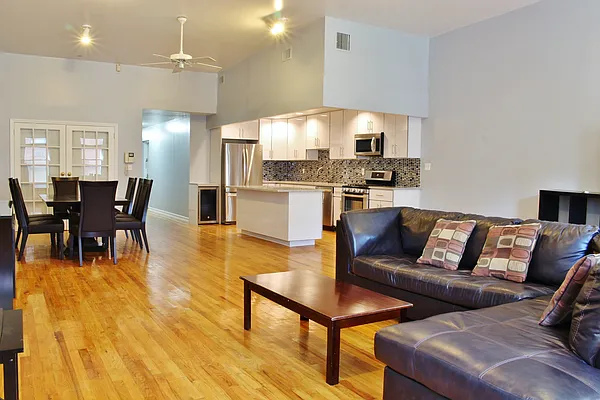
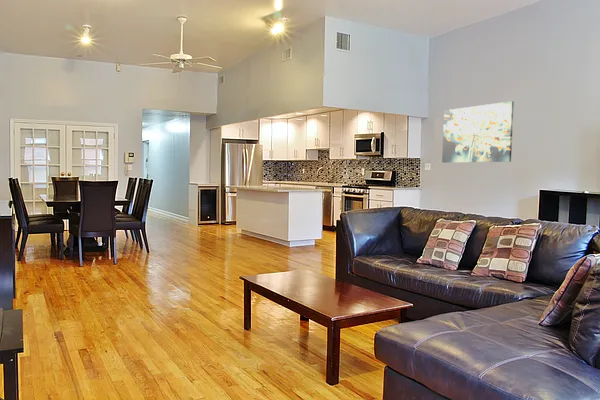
+ wall art (475, 134)
